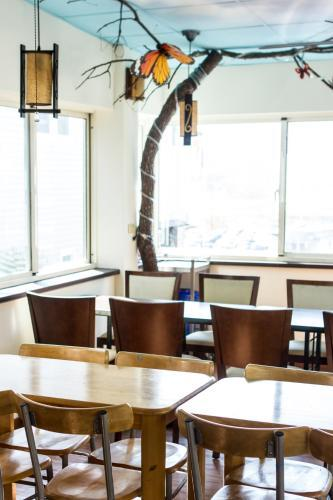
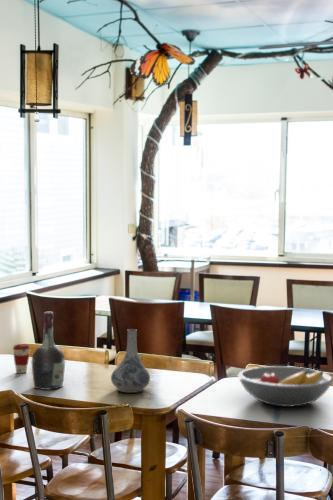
+ decorative vase (130, 359)
+ coffee cup (21, 358)
+ fruit bowl (284, 385)
+ cognac bottle (48, 349)
